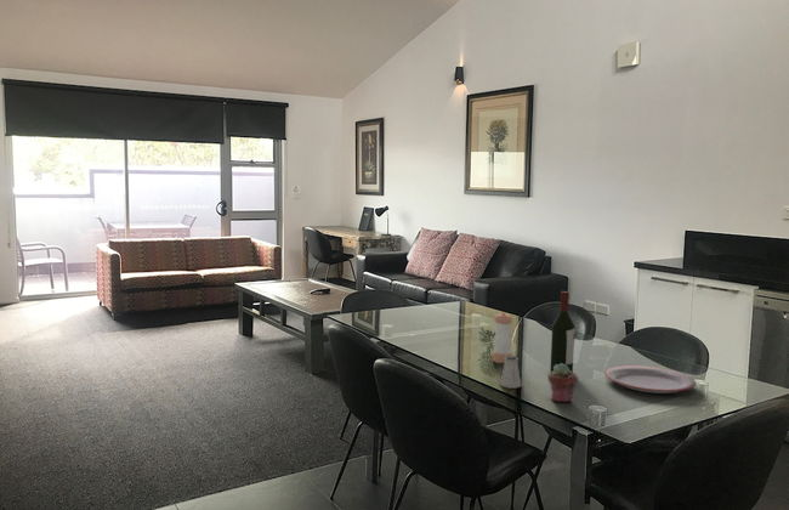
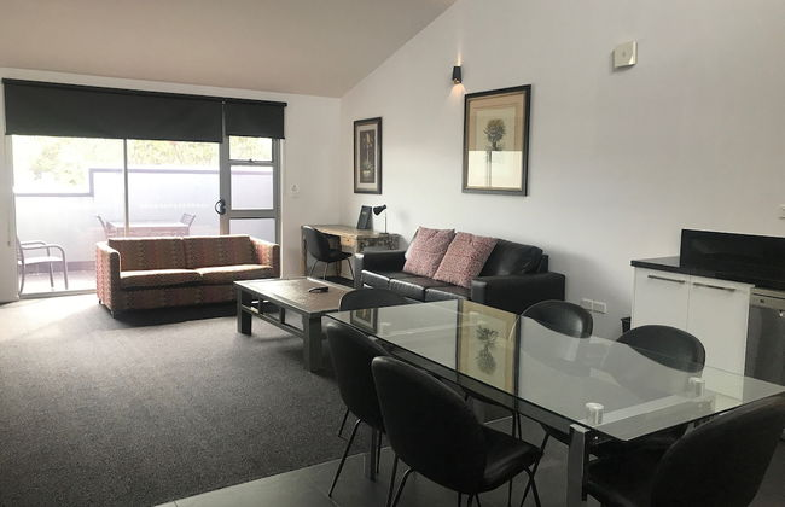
- pepper shaker (503, 336)
- potted succulent (562, 381)
- plate (648, 380)
- saltshaker (510, 370)
- wine bottle (563, 332)
